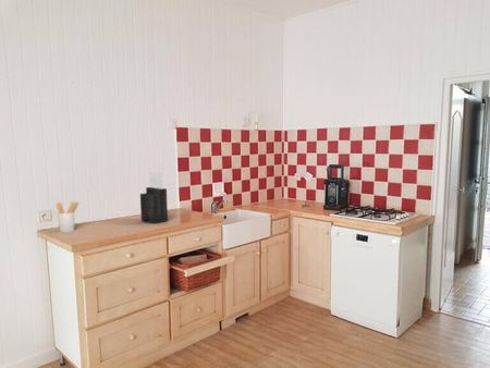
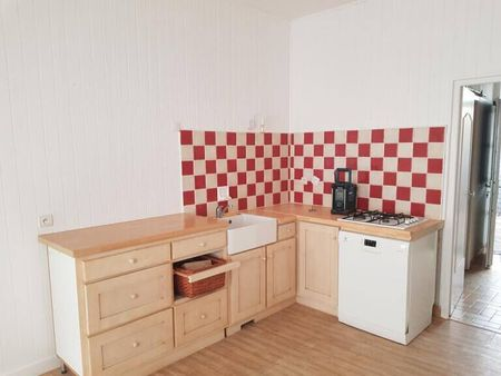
- utensil holder (69, 216)
- knife block (151, 196)
